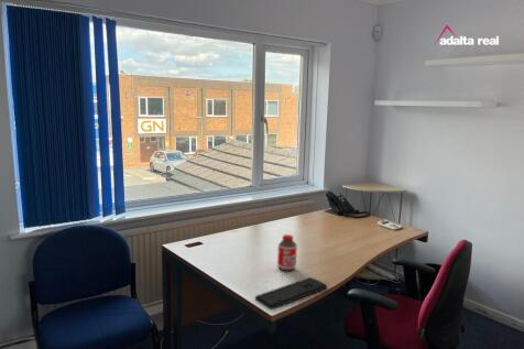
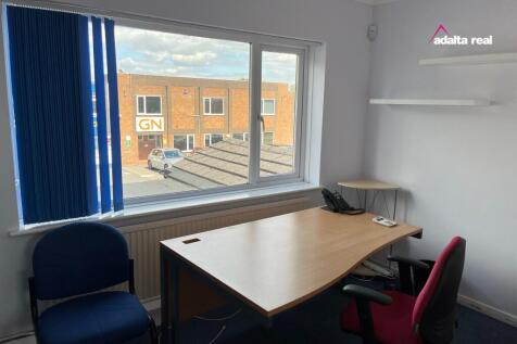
- bottle (287, 252)
- keyboard (292, 291)
